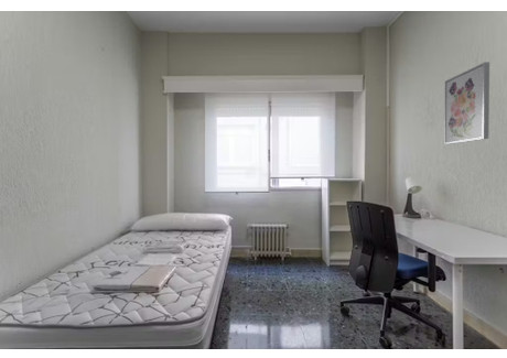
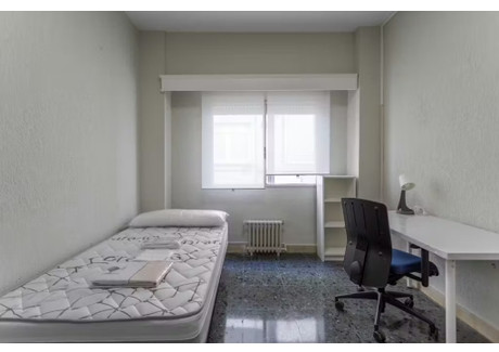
- wall art (464, 107)
